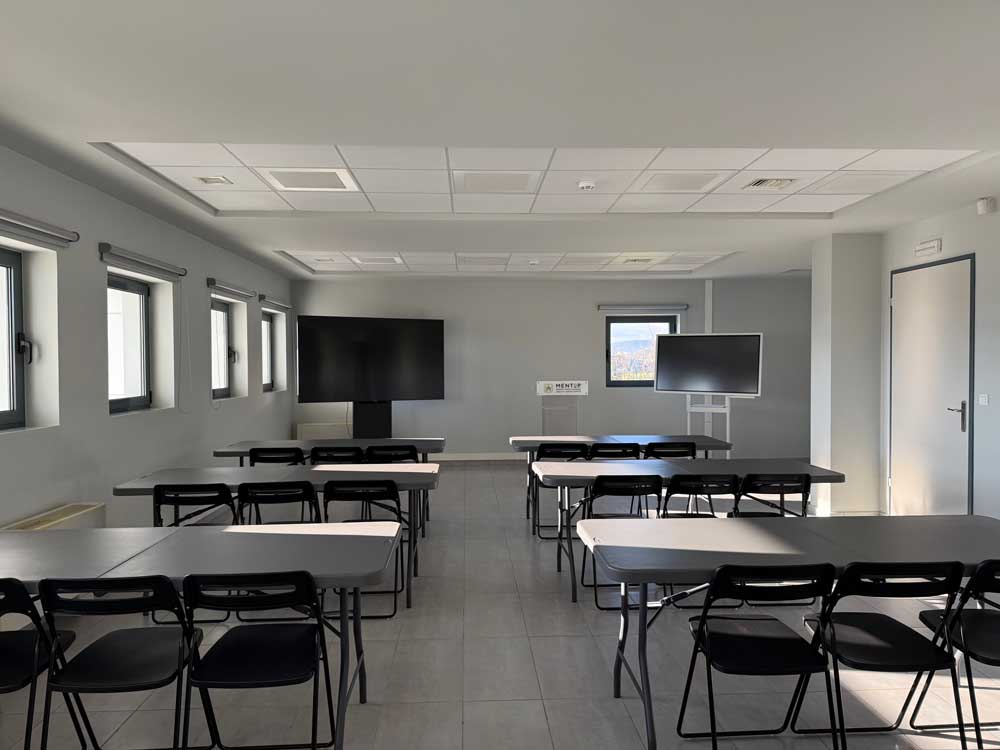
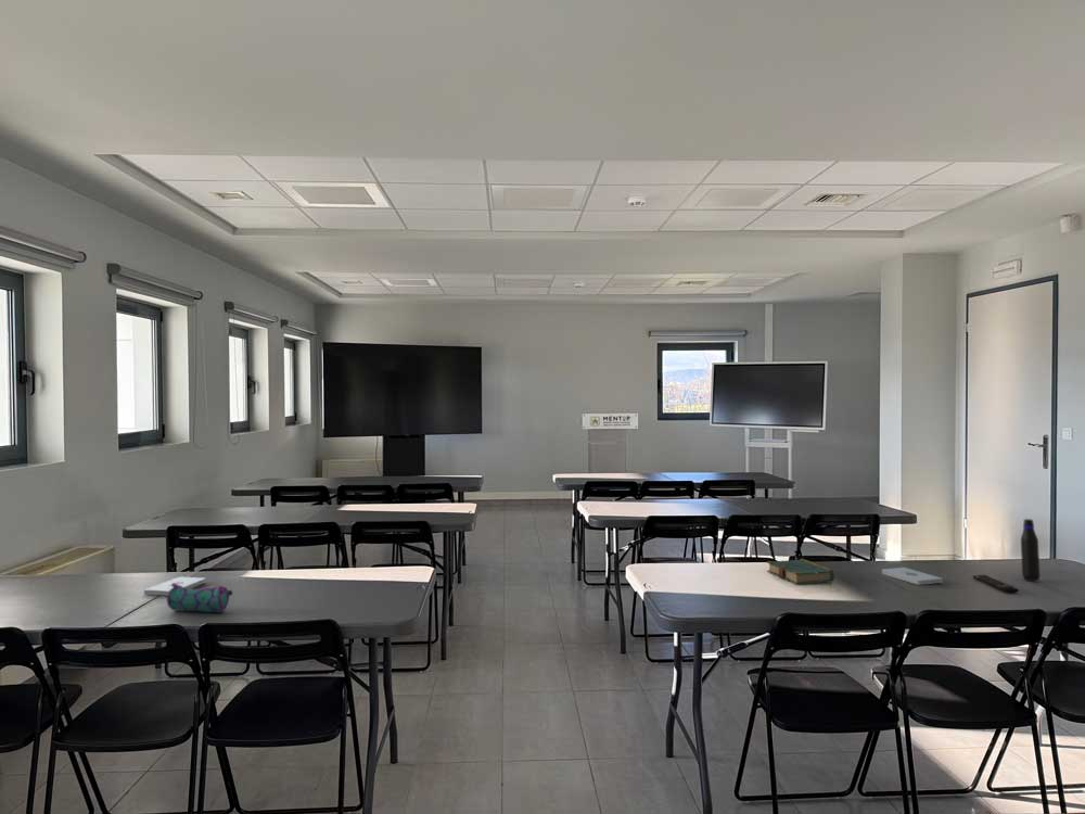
+ notepad (177, 584)
+ remote control (994, 583)
+ notepad (910, 575)
+ pencil case (199, 597)
+ water bottle (1030, 549)
+ book (799, 570)
